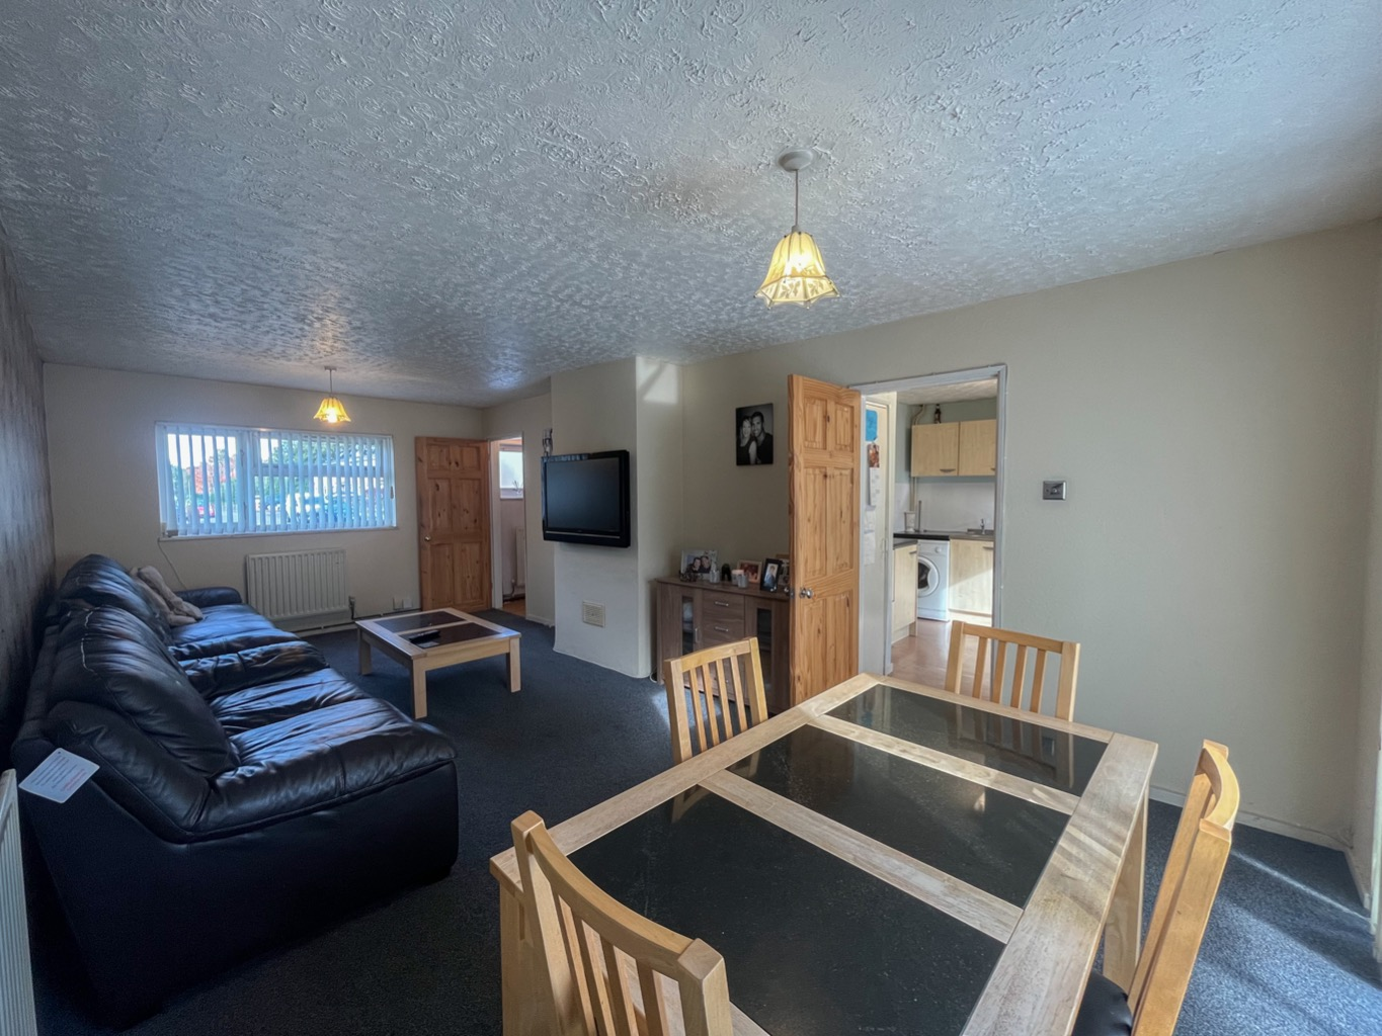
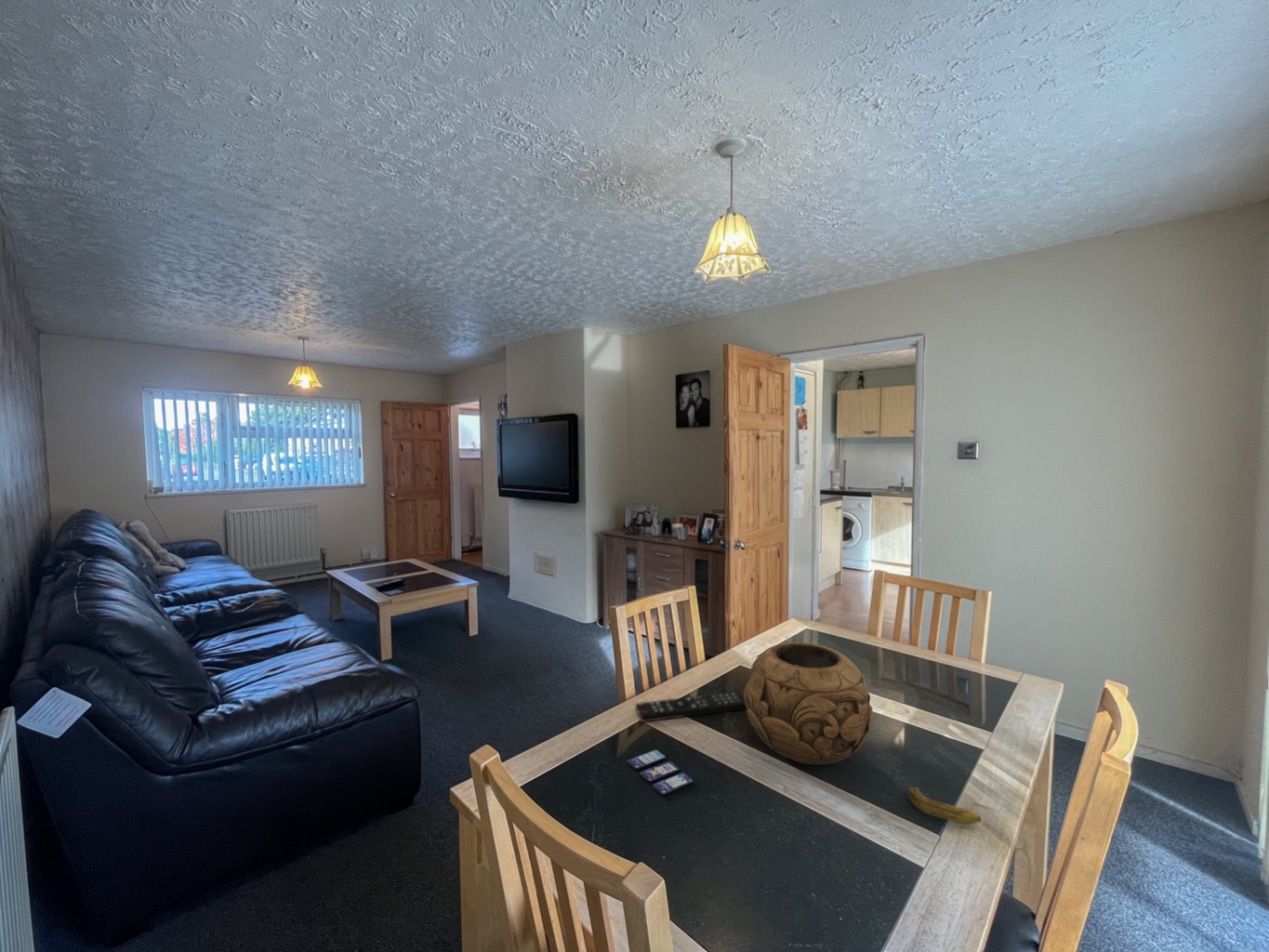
+ smartphone (659, 771)
+ banana (943, 805)
+ remote control (692, 705)
+ decorative bowl (805, 701)
